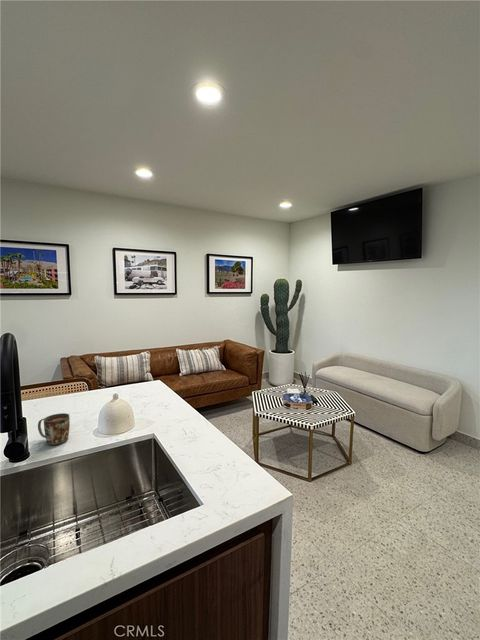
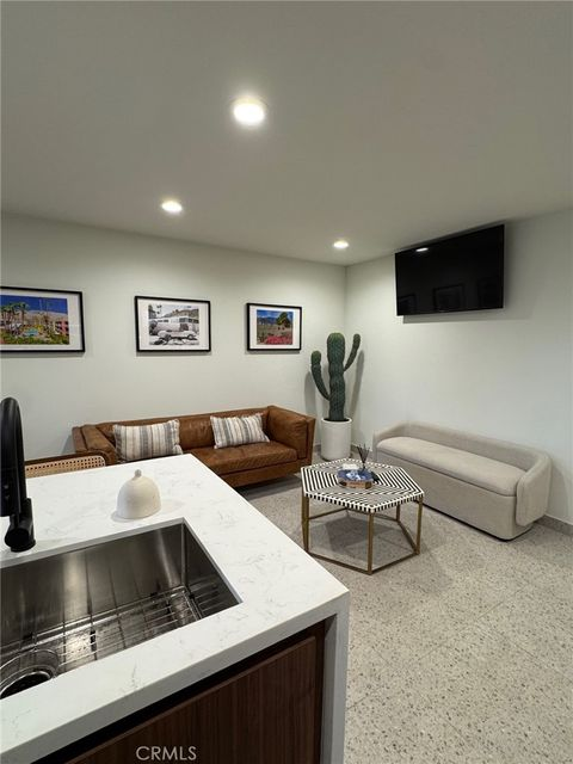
- mug (52, 428)
